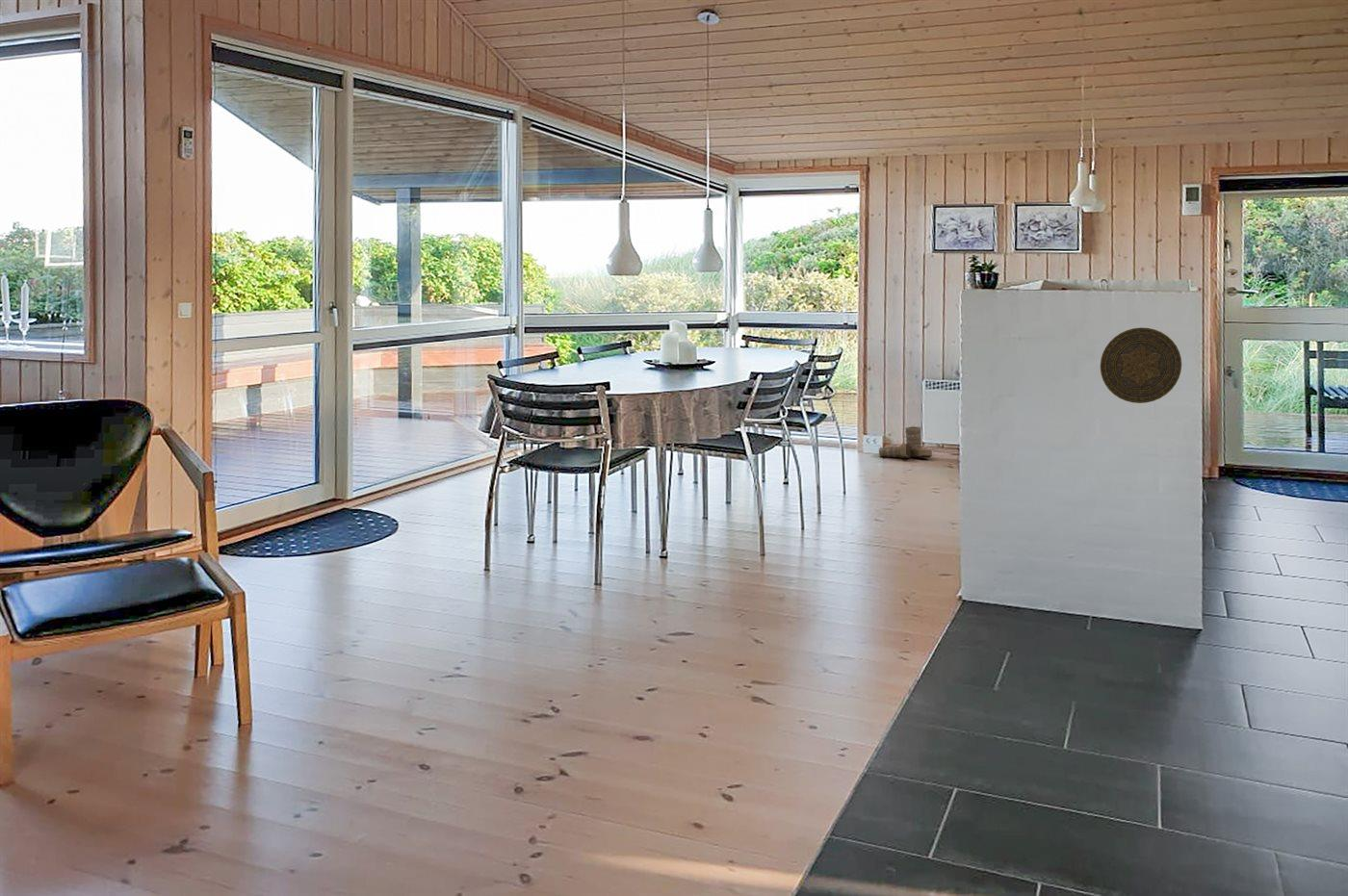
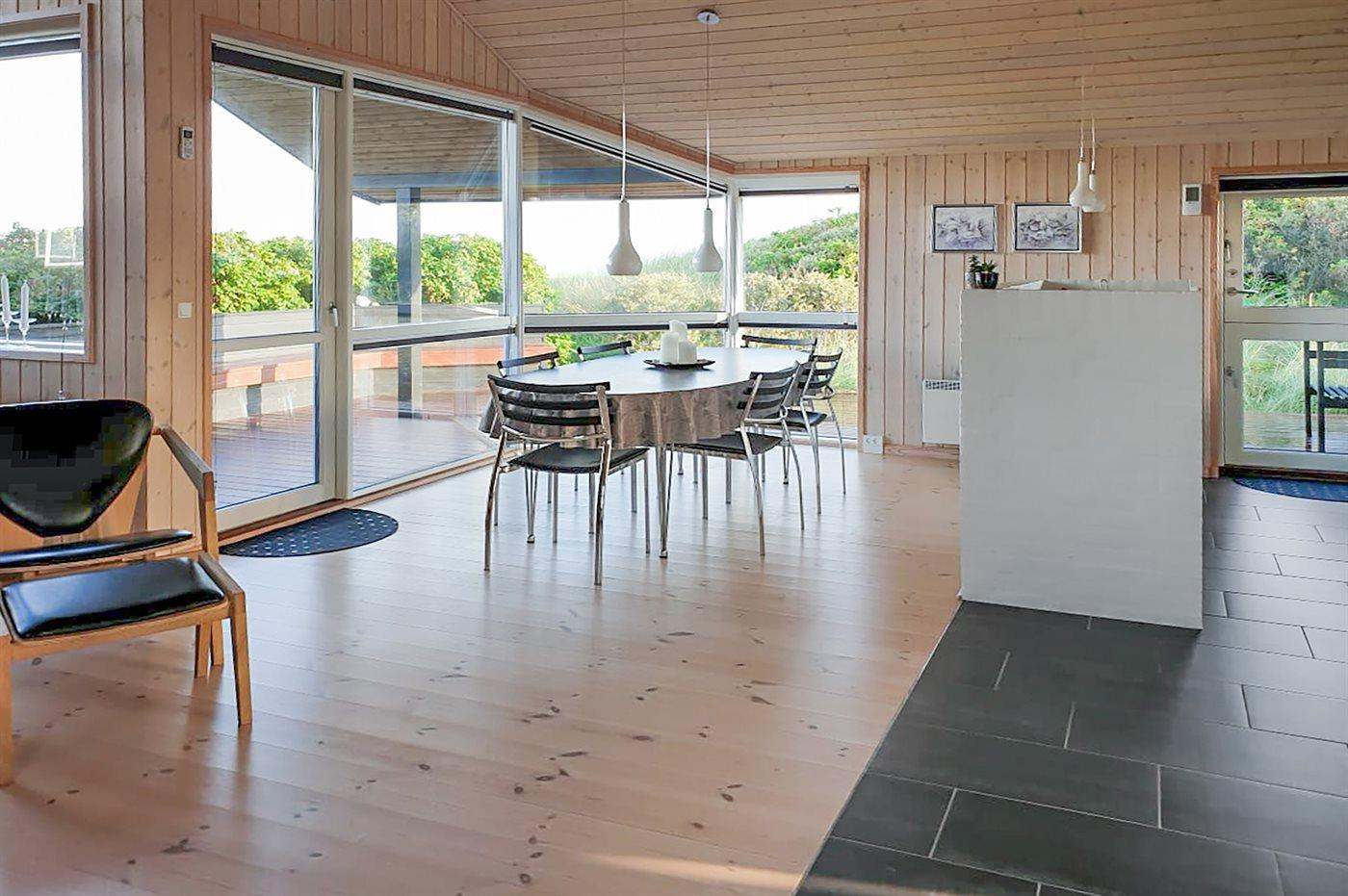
- boots (906, 443)
- decorative plate (1140, 365)
